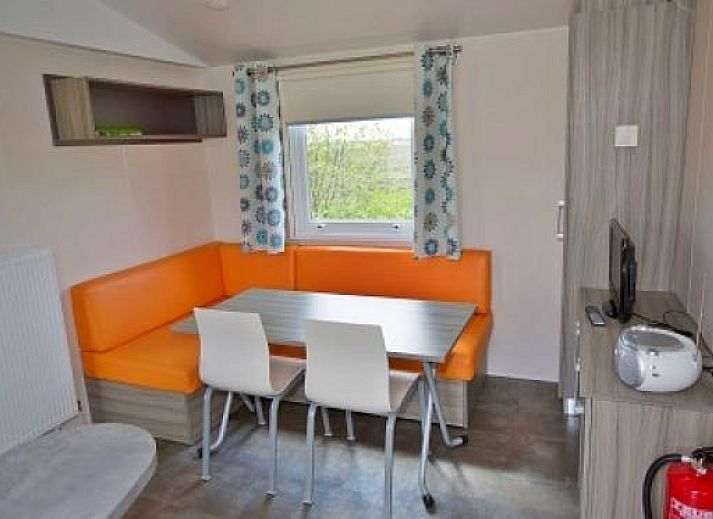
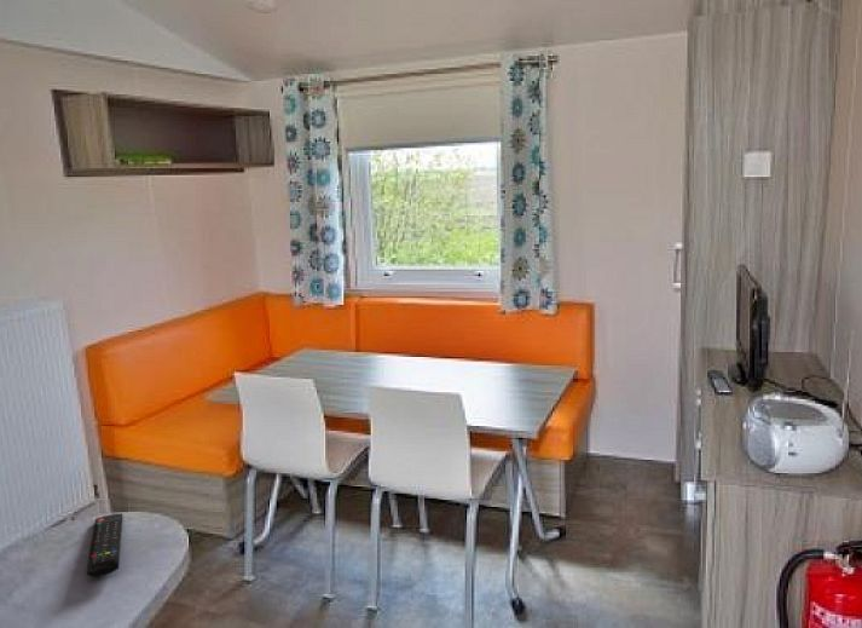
+ remote control (106, 542)
